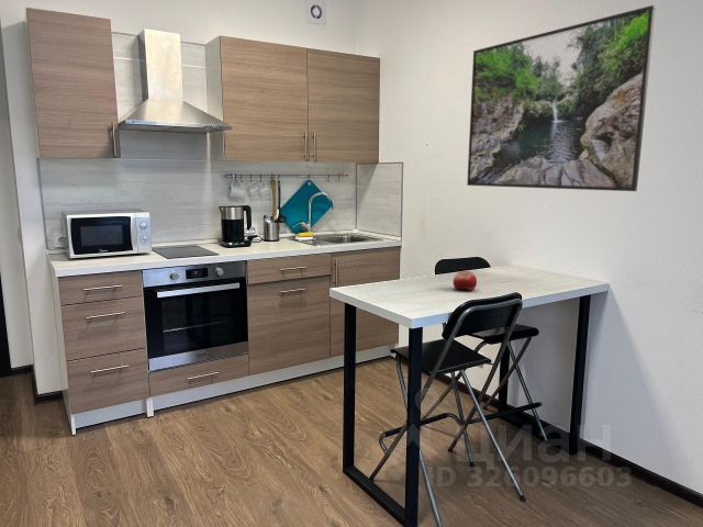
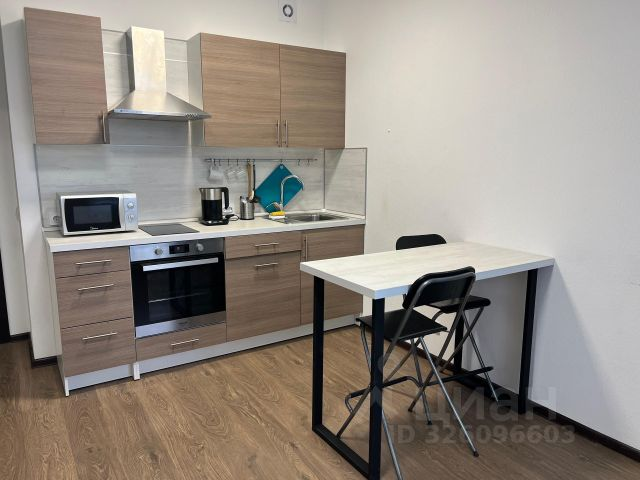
- fruit (465, 280)
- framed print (544, 111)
